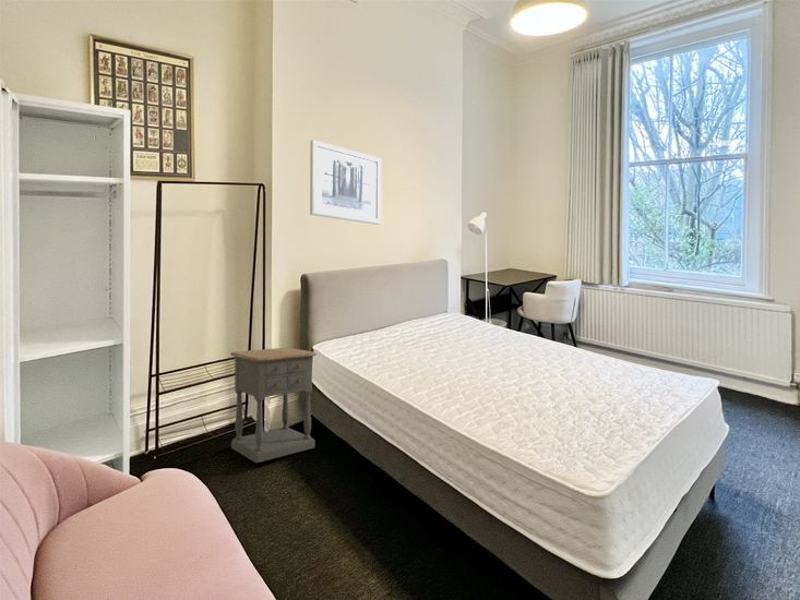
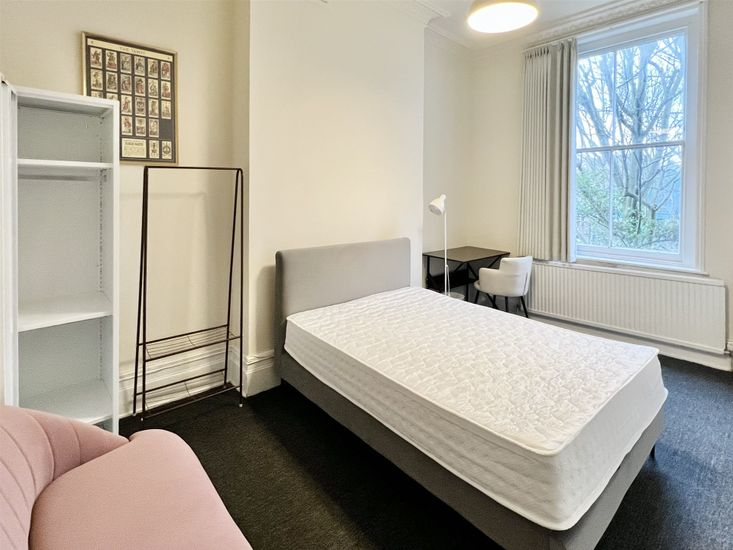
- wall art (347, 184)
- nightstand (273, 395)
